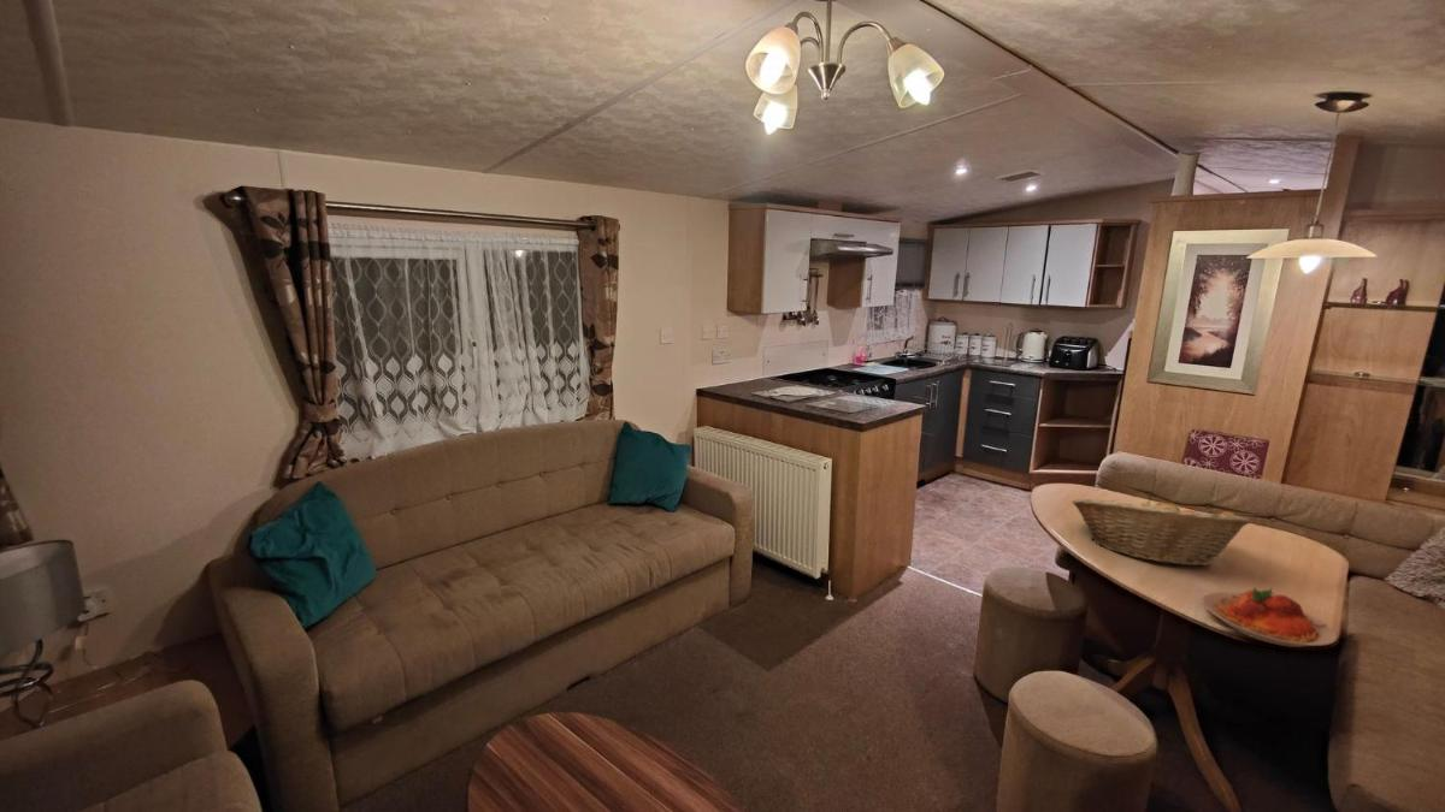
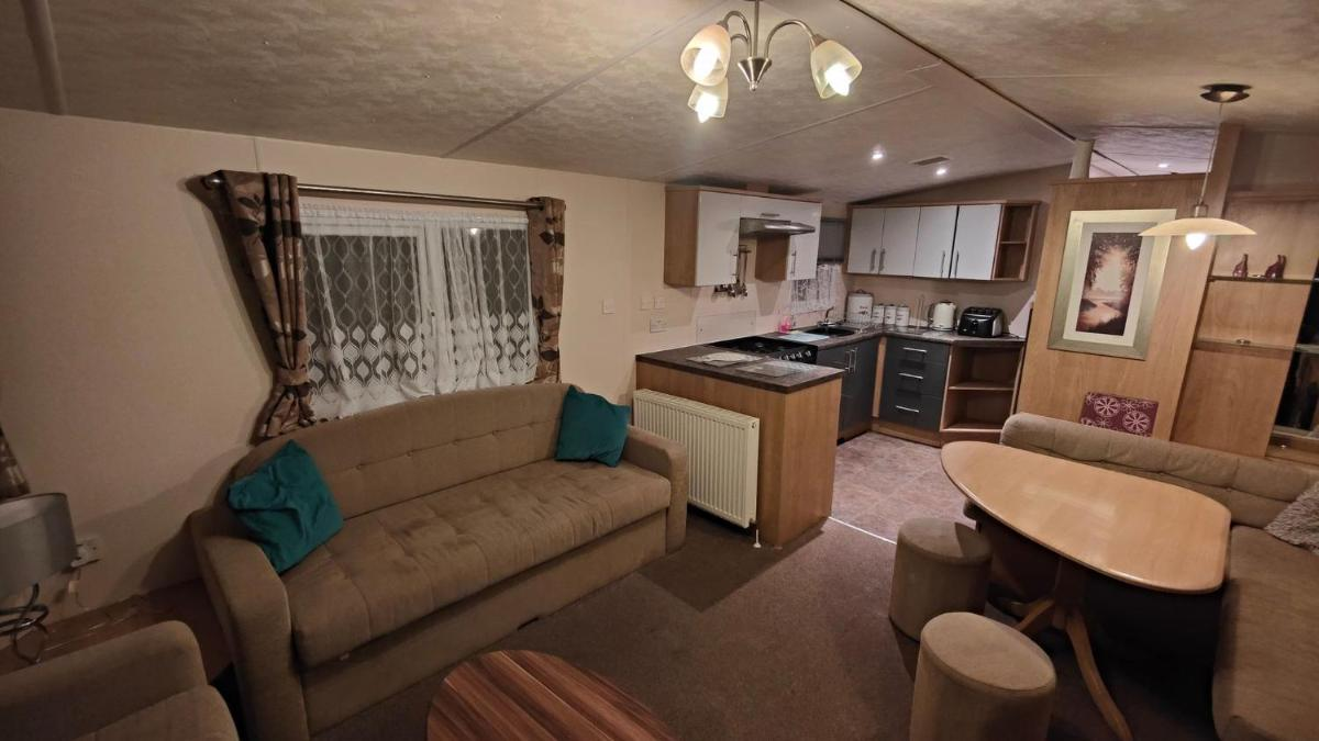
- fruit basket (1154, 522)
- plate (1267, 610)
